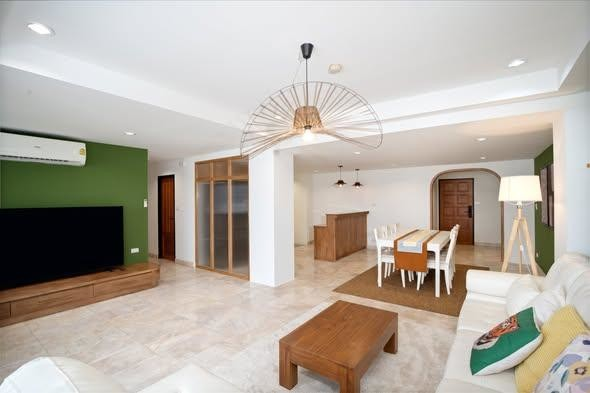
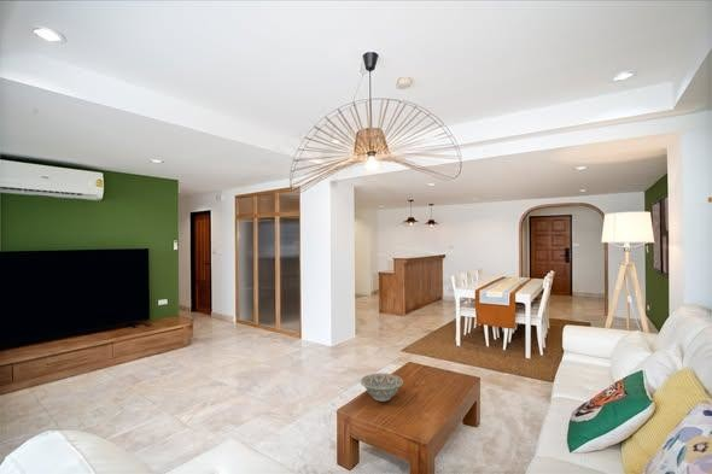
+ decorative bowl (381, 388)
